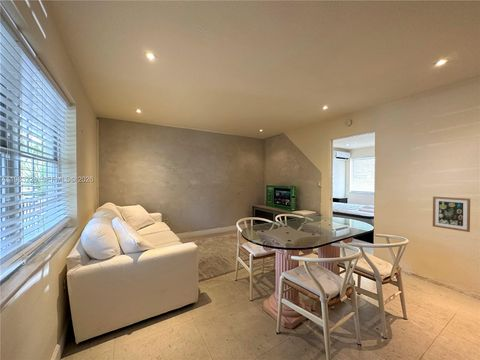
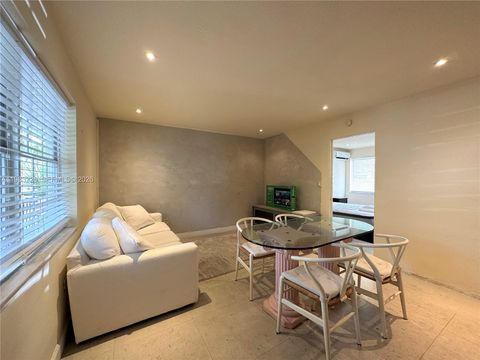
- wall art (450, 213)
